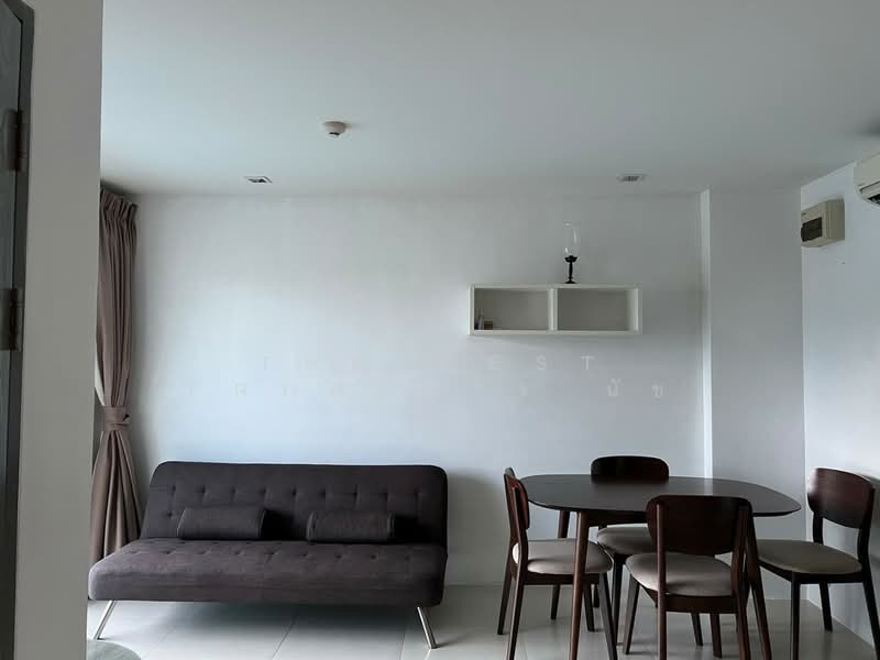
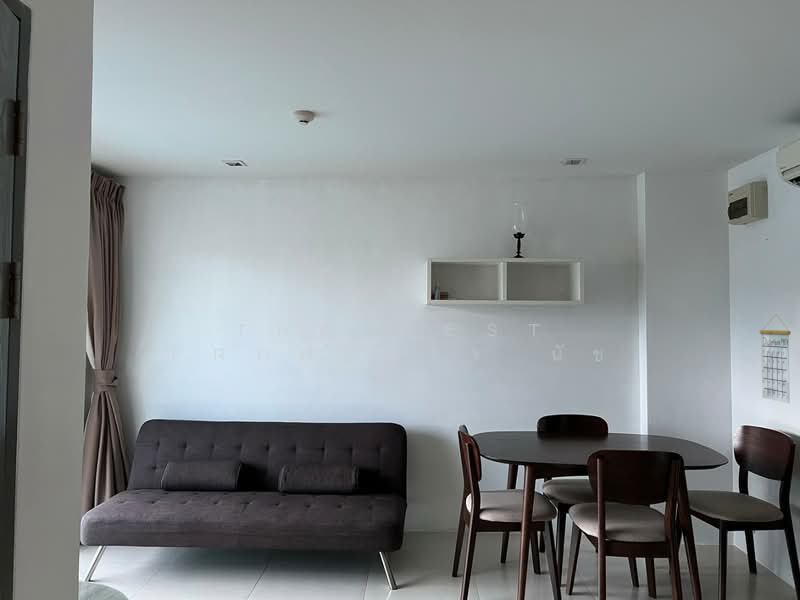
+ calendar (775, 357)
